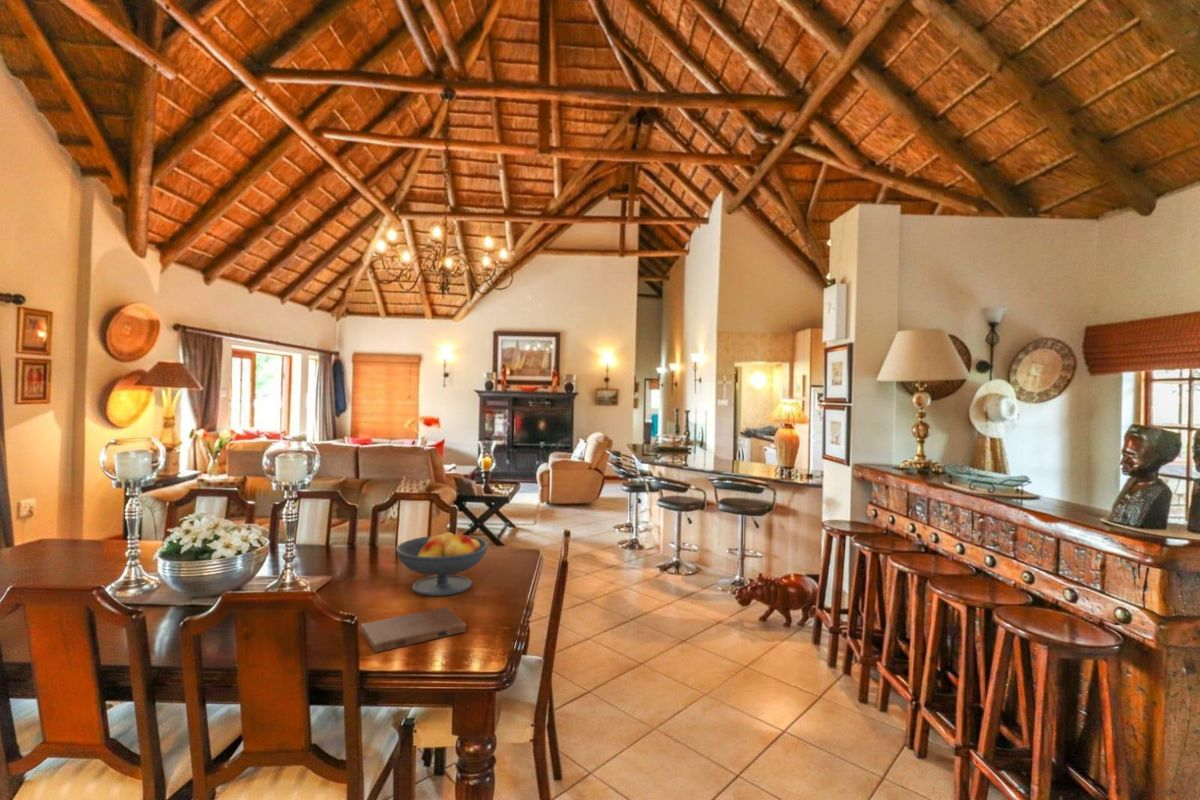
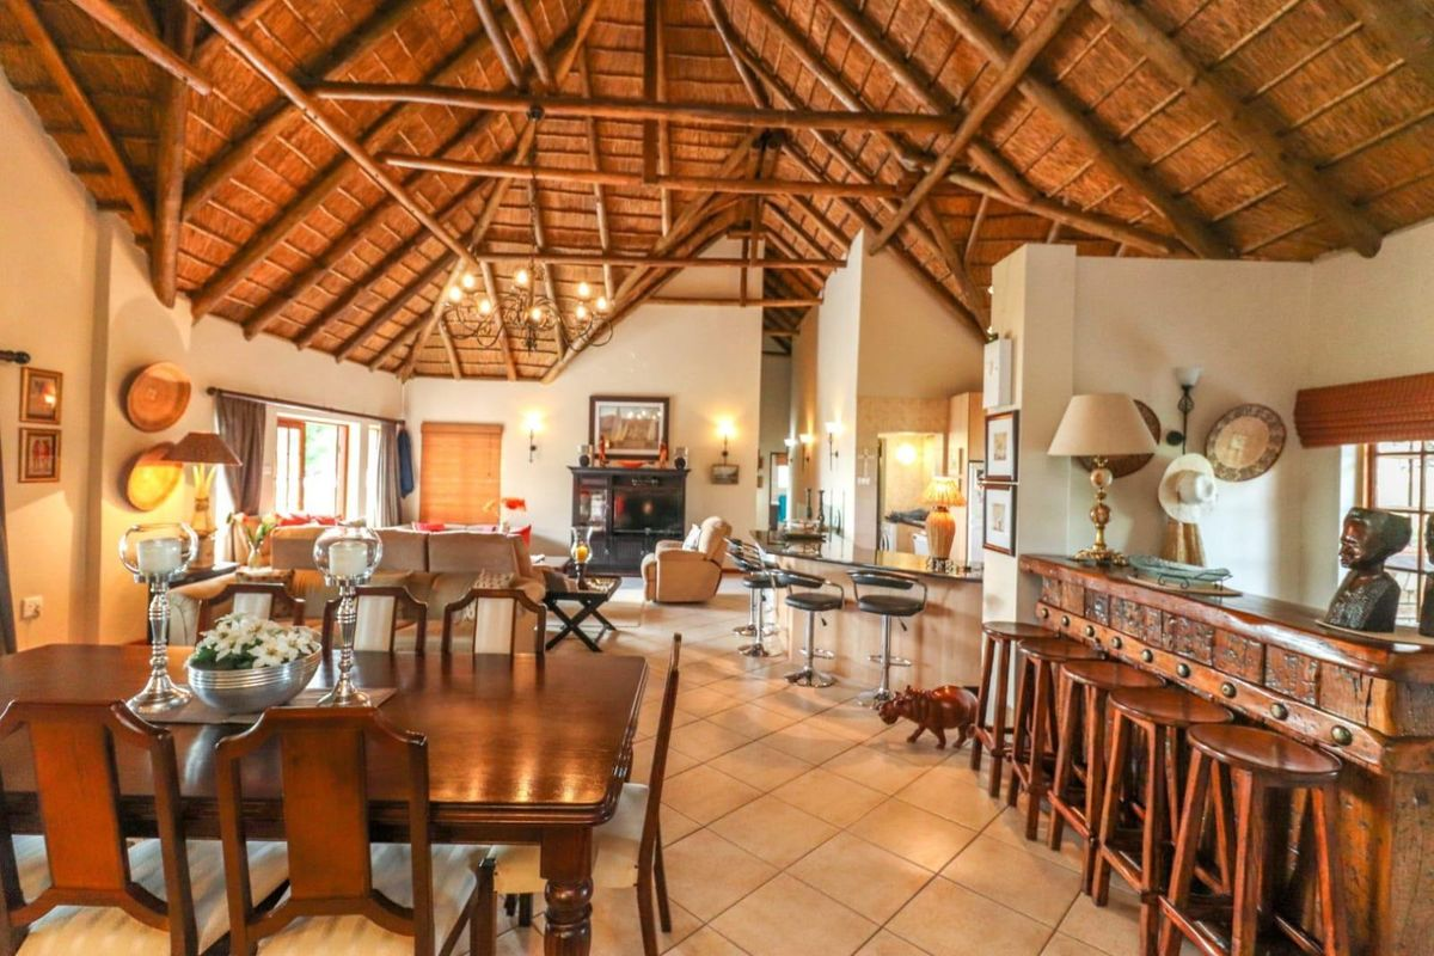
- fruit bowl (443, 558)
- book (413, 628)
